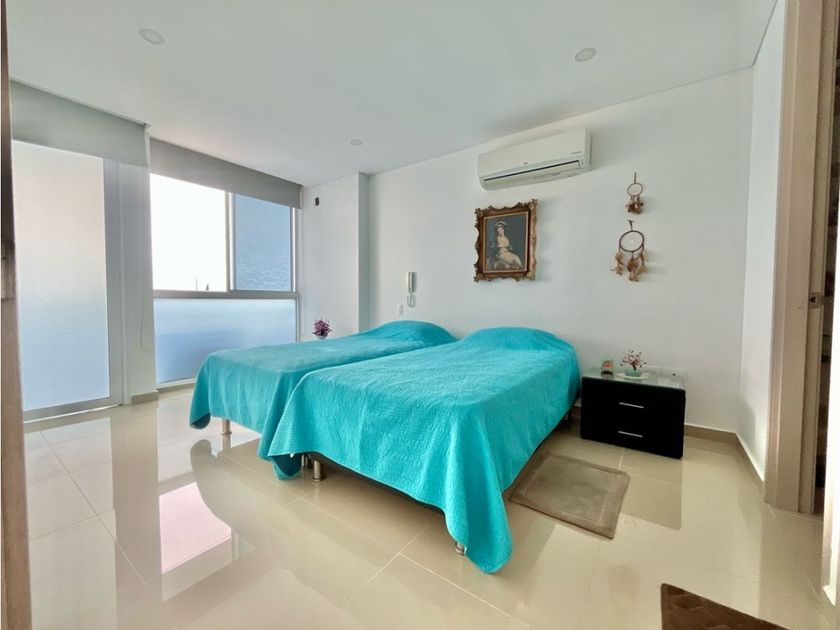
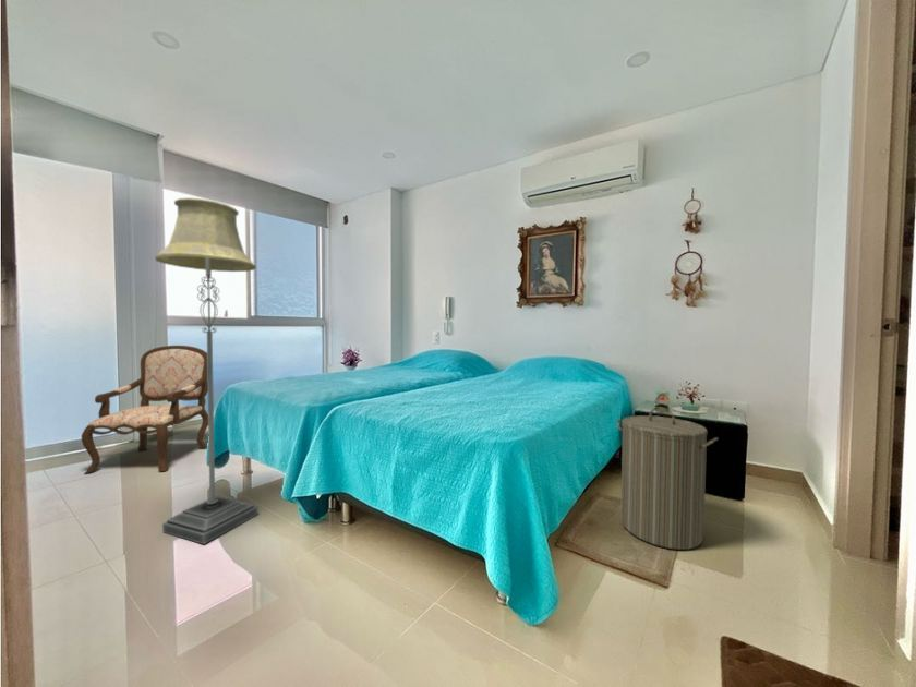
+ floor lamp (210, 367)
+ armchair (153, 400)
+ laundry hamper (661, 468)
